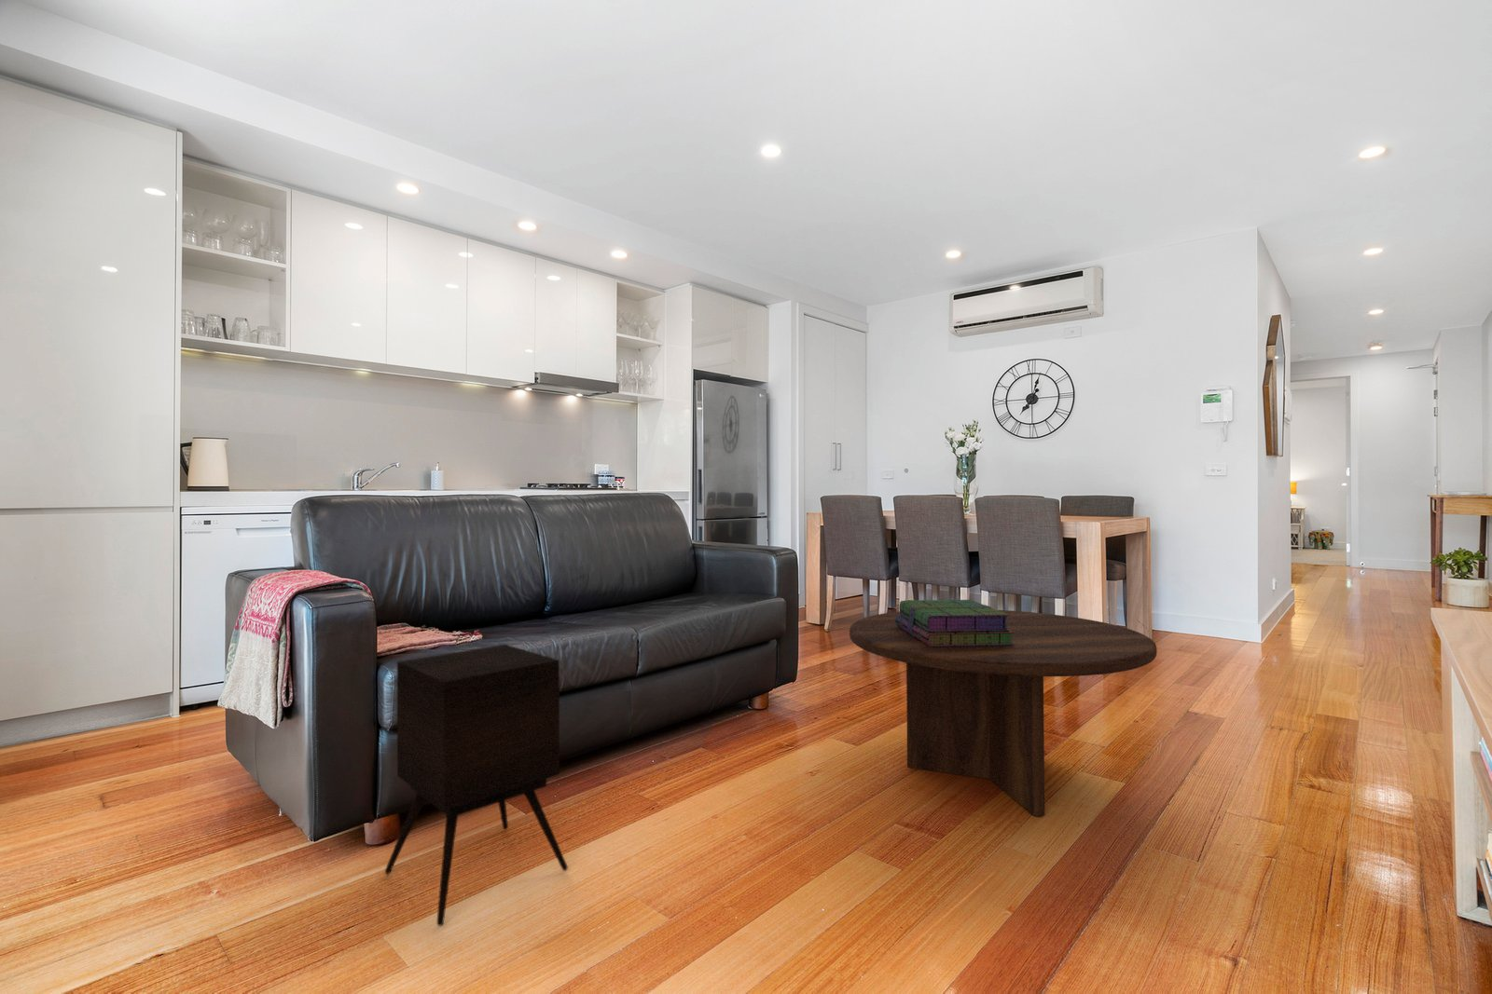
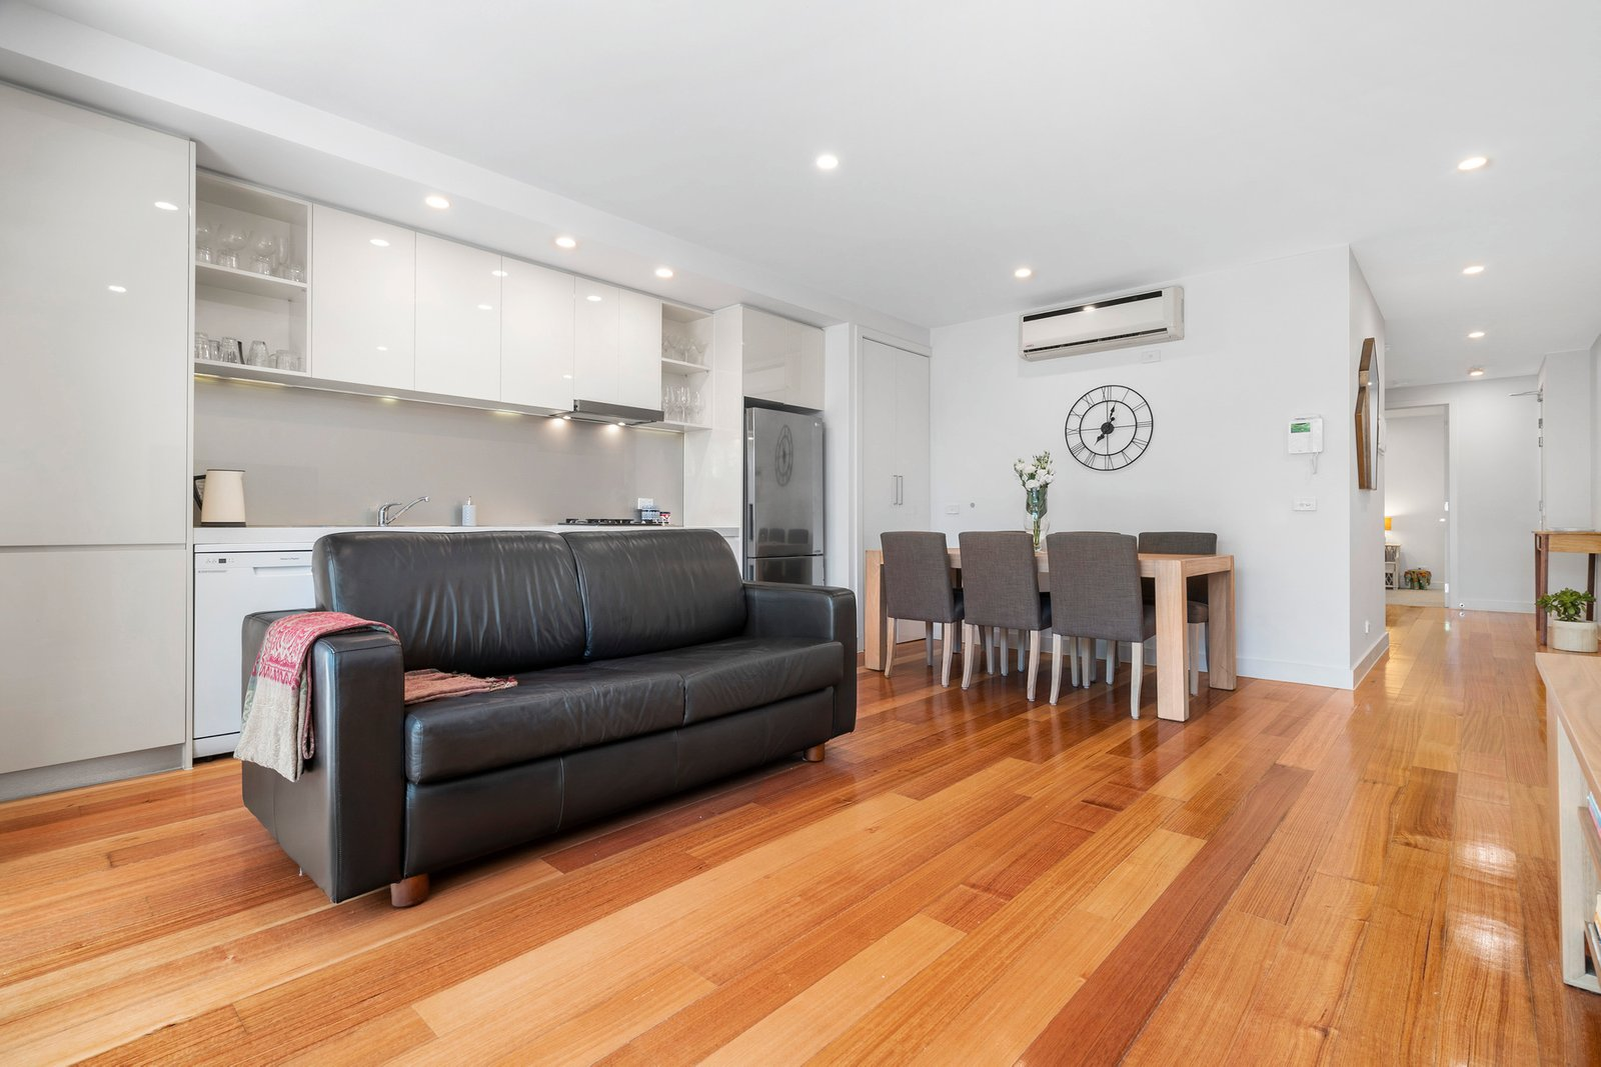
- stack of books (950, 619)
- side table (475, 765)
- coffee table (992, 703)
